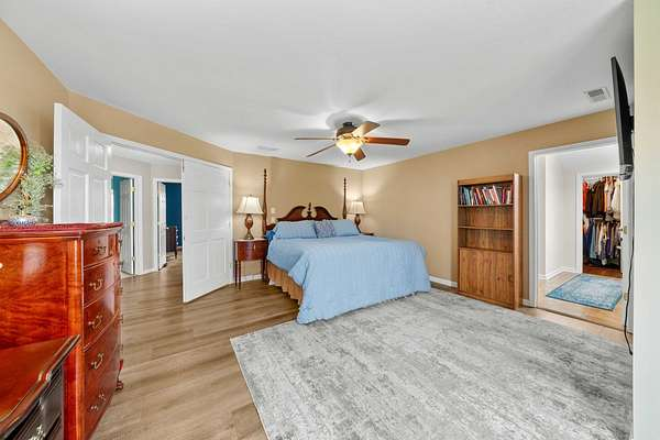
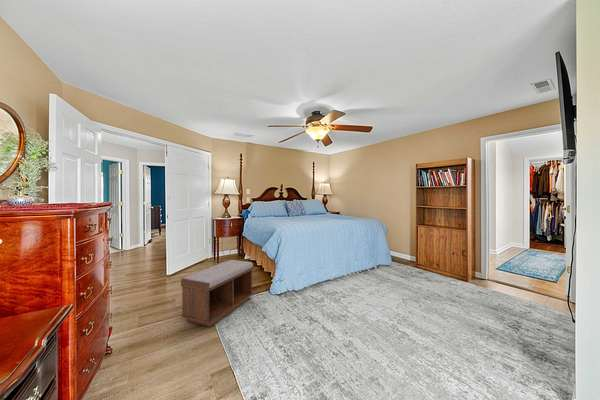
+ bench (221, 288)
